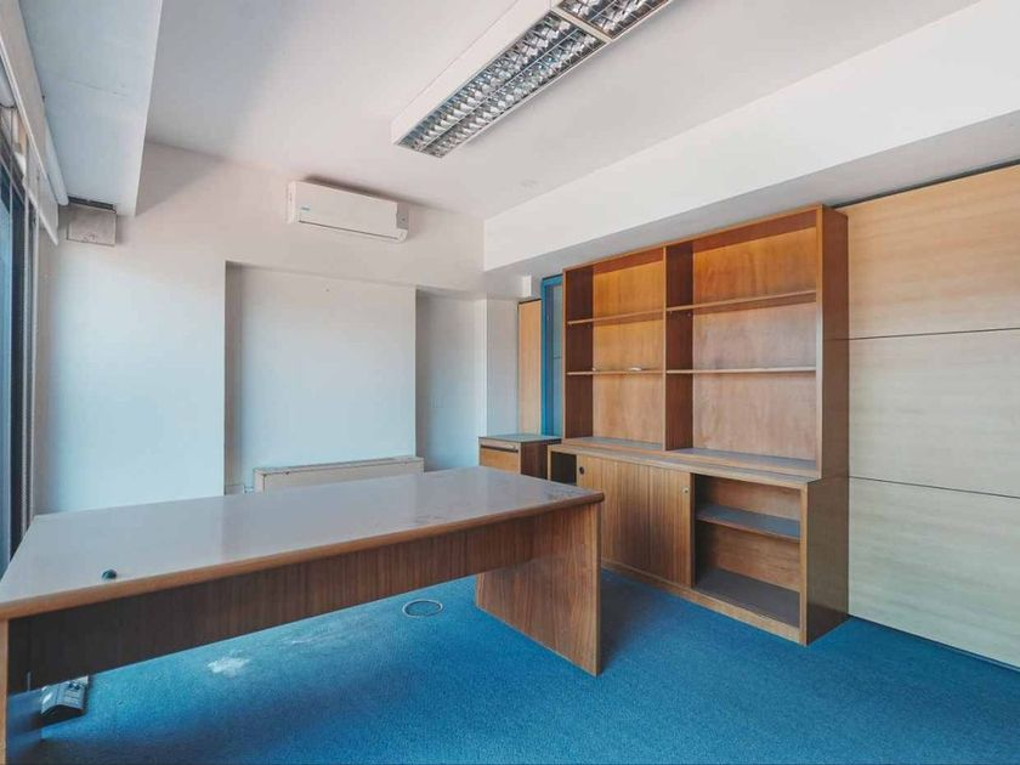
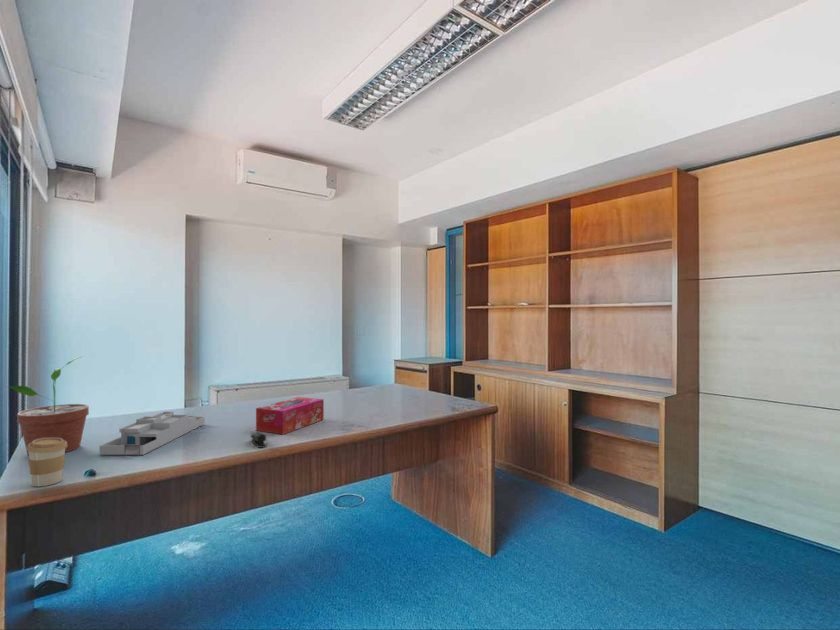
+ tissue box (291, 414)
+ stapler (258, 437)
+ desk organizer (158, 427)
+ coffee cup (47, 460)
+ potted plant (54, 403)
